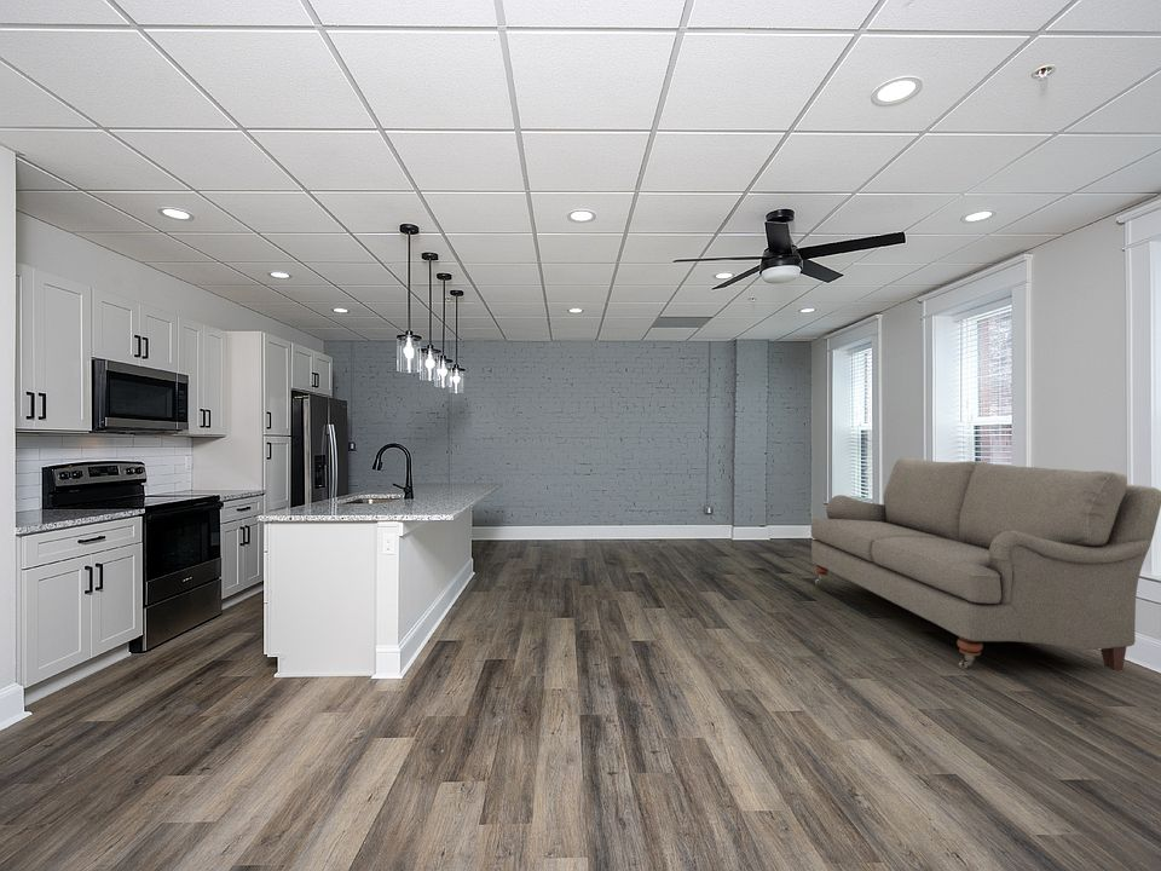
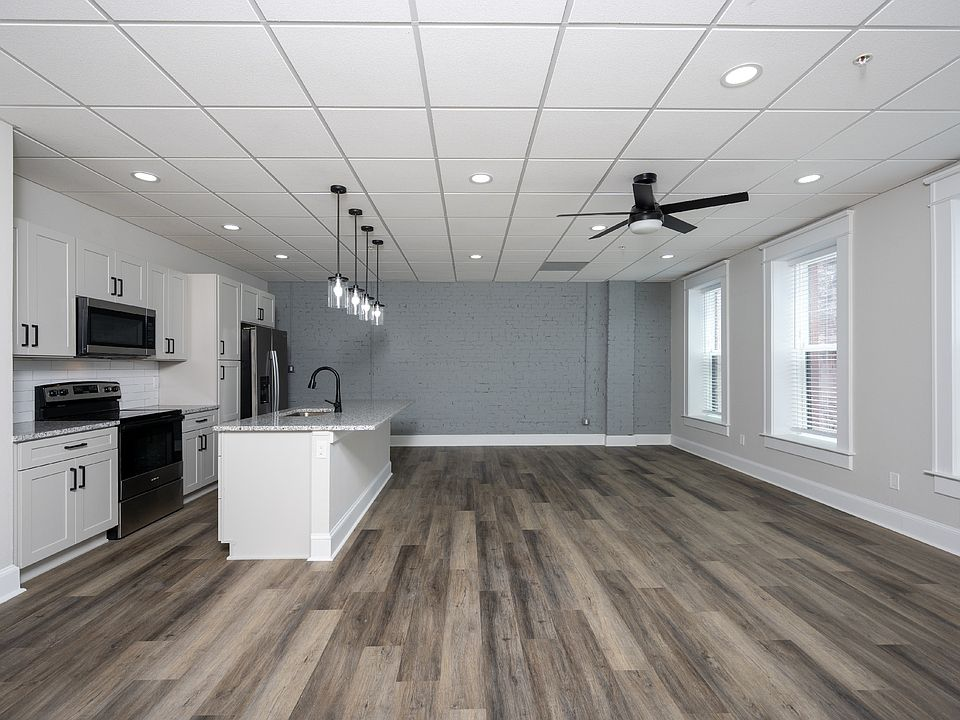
- sofa (942, 538)
